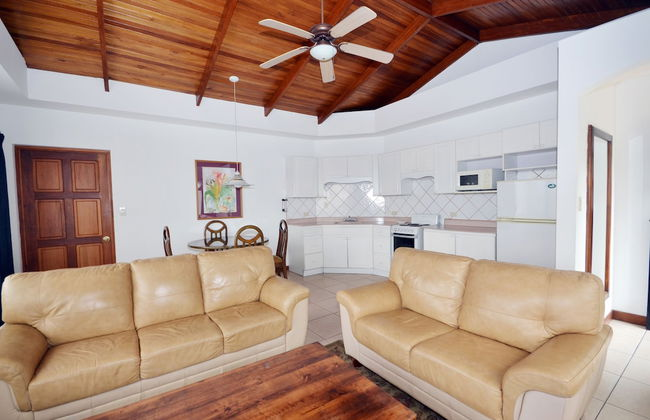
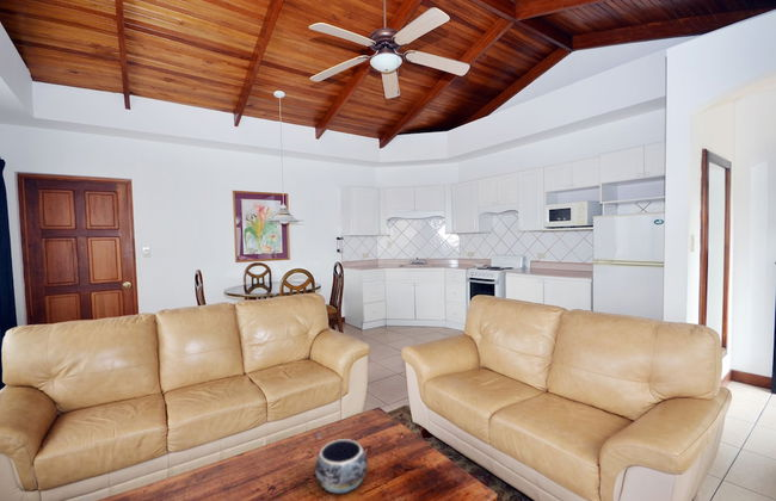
+ decorative bowl (341, 465)
